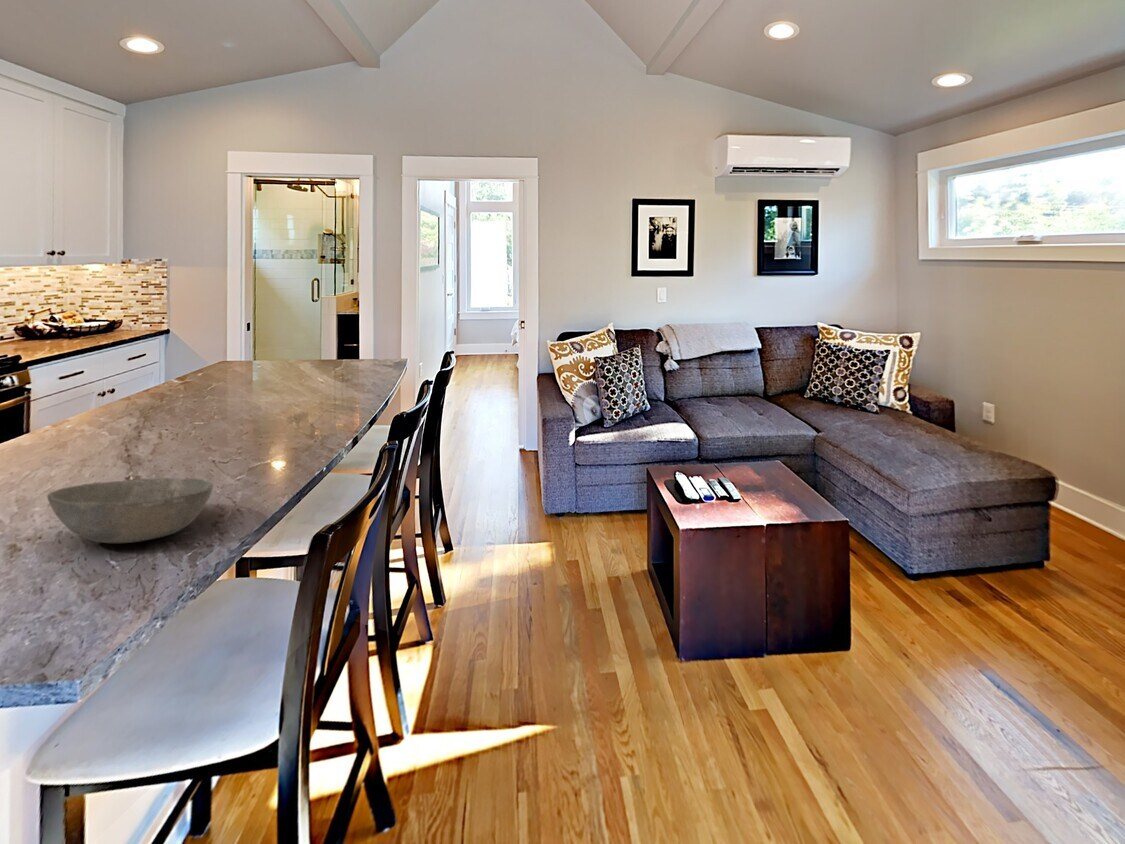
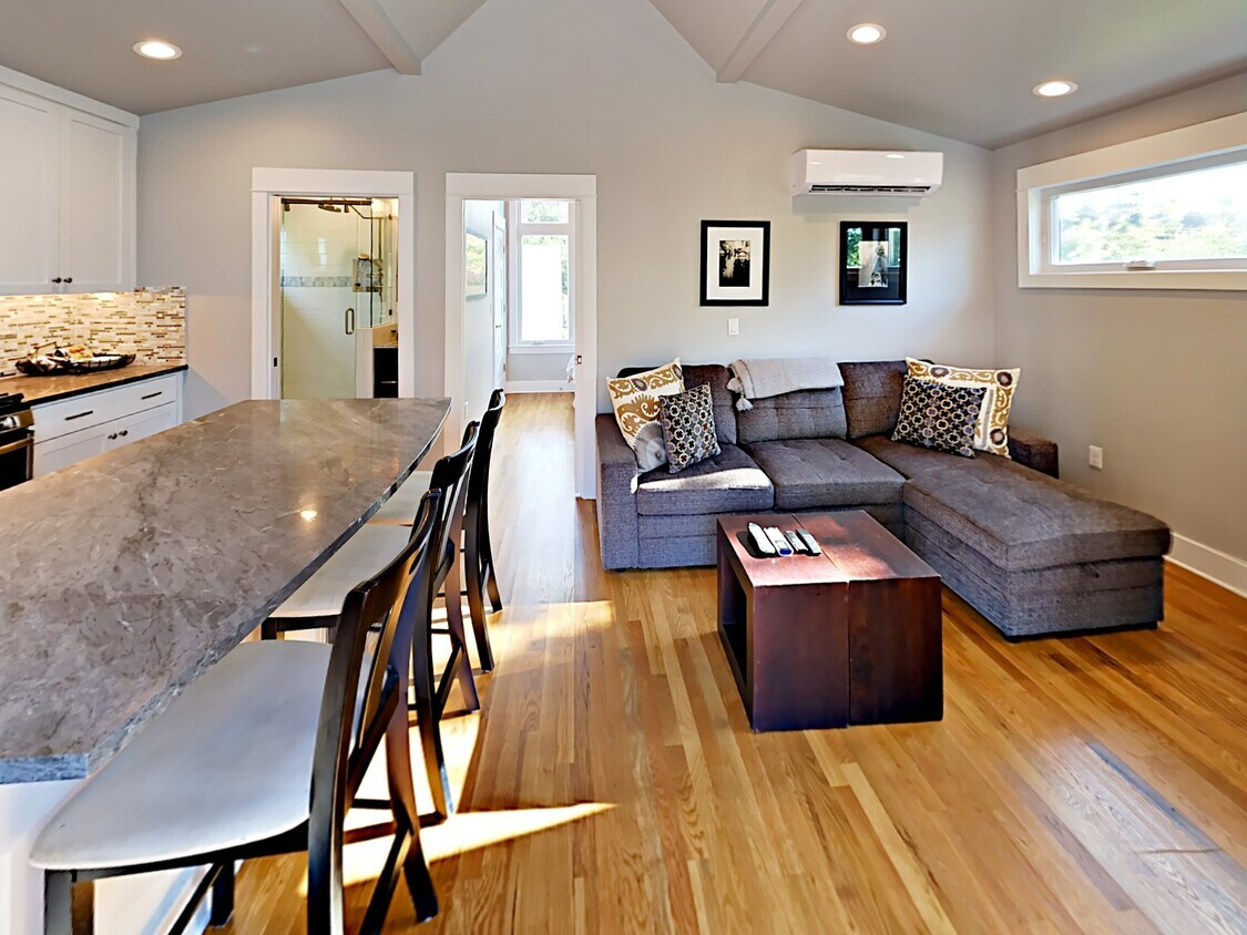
- bowl (135, 512)
